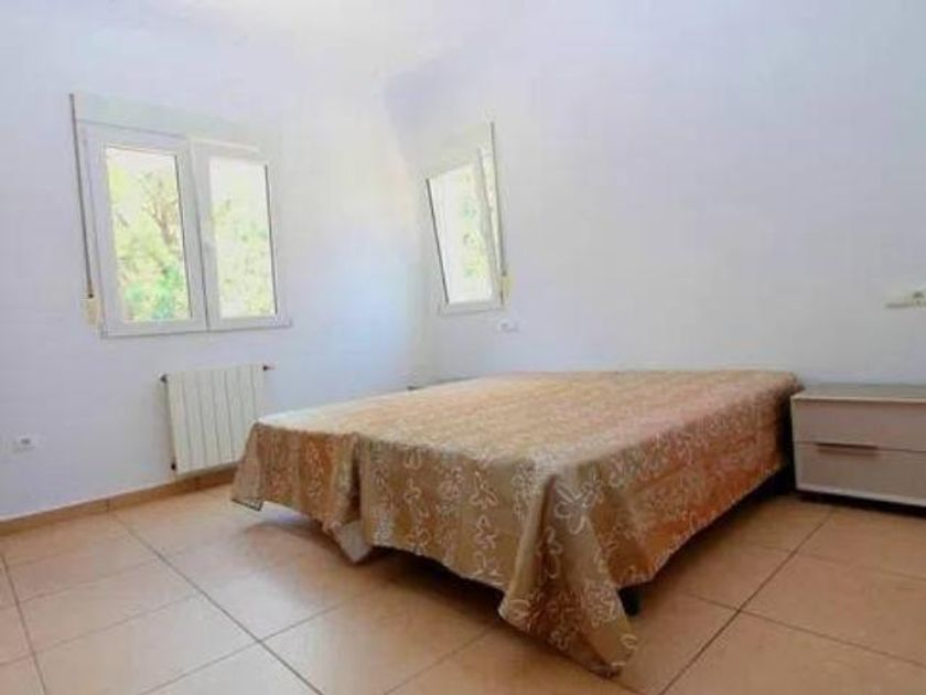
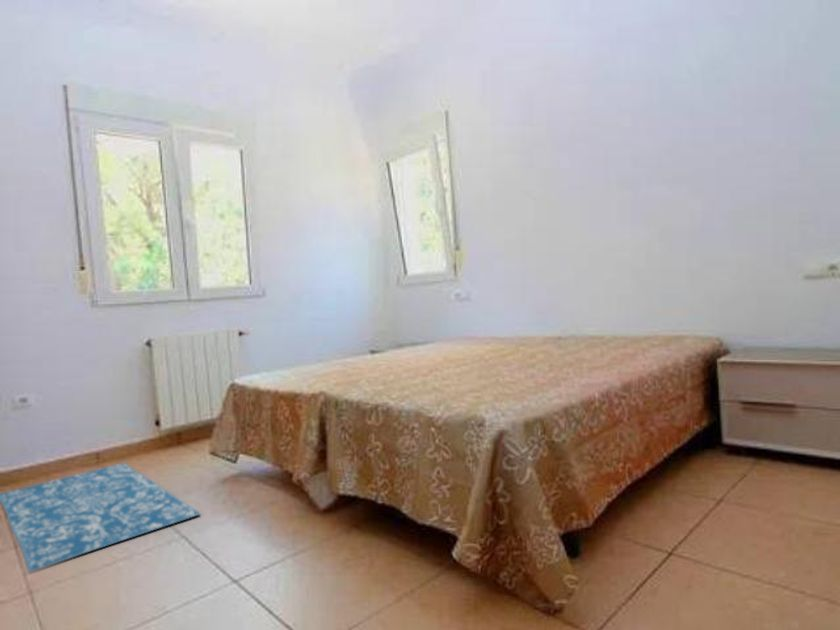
+ rug (89, 503)
